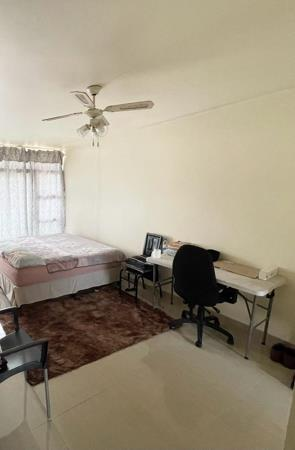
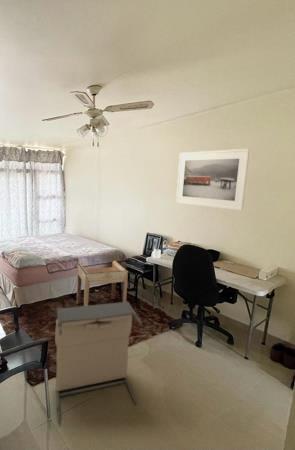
+ side table (101, 283)
+ laundry hamper (97, 356)
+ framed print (208, 179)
